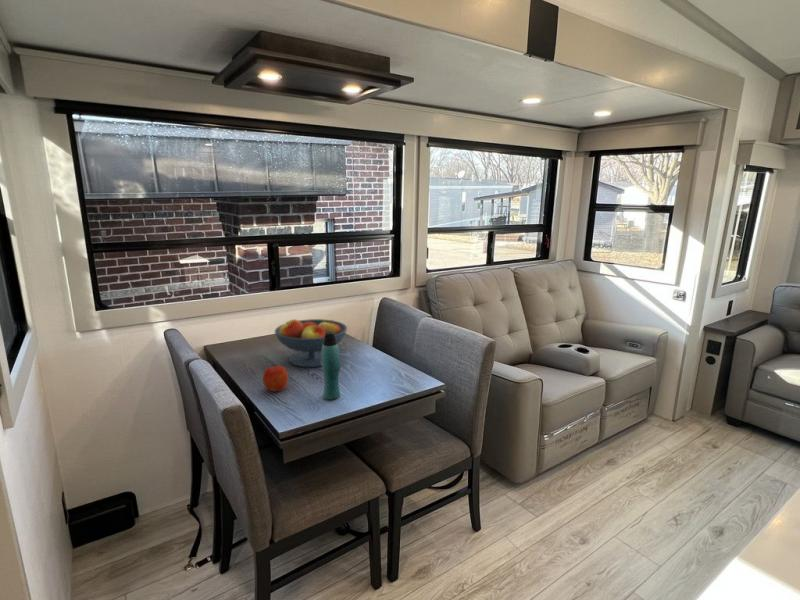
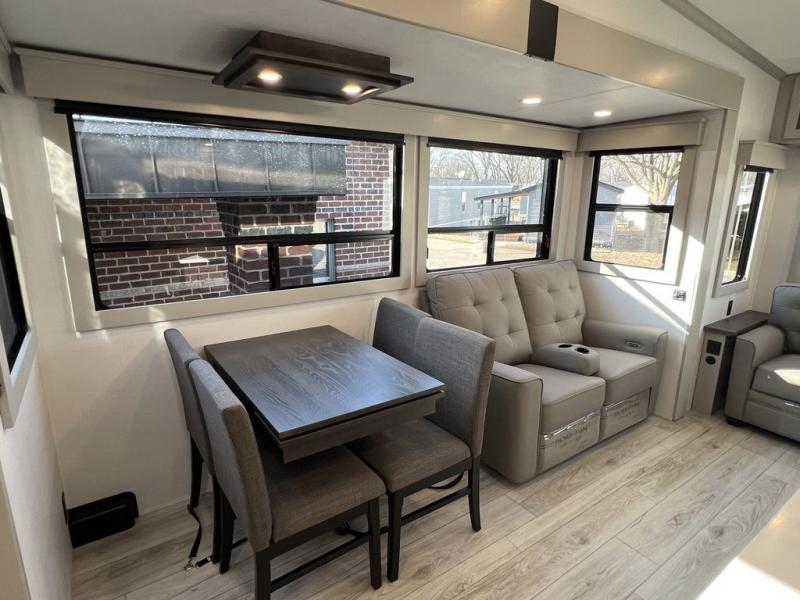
- bottle (330, 364)
- apple (275, 376)
- fruit bowl (311, 338)
